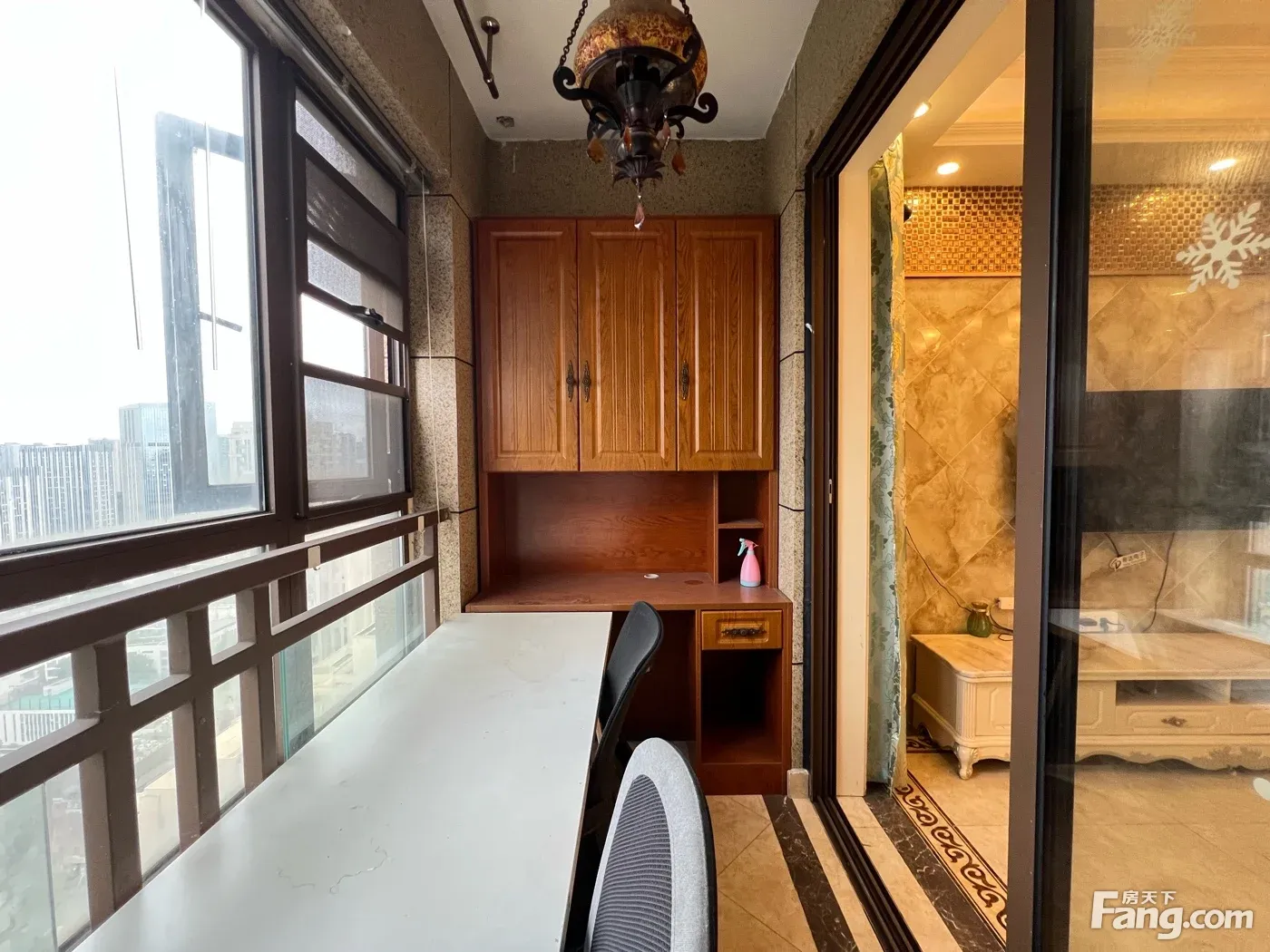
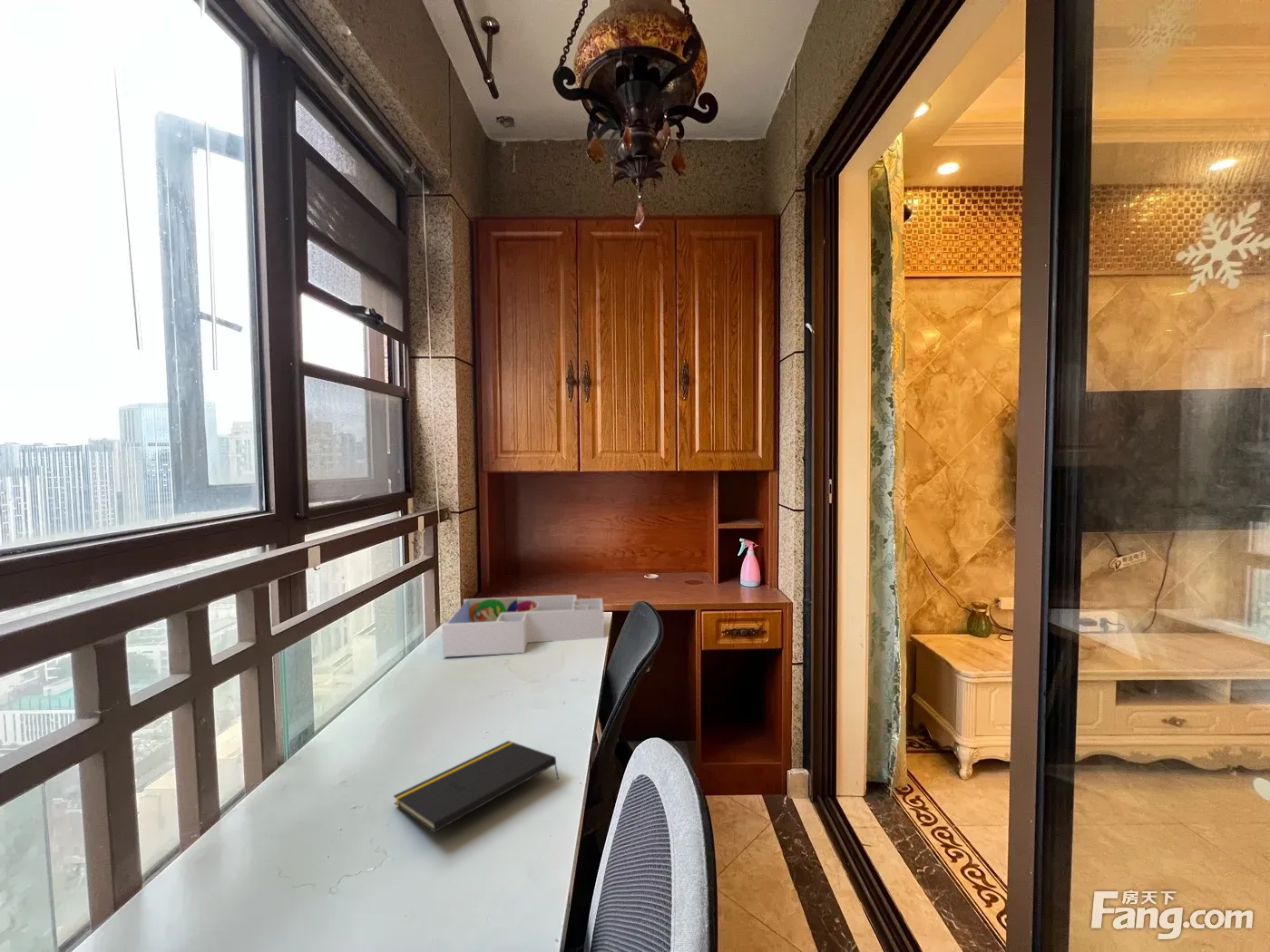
+ notepad (477, 779)
+ desk organizer (530, 622)
